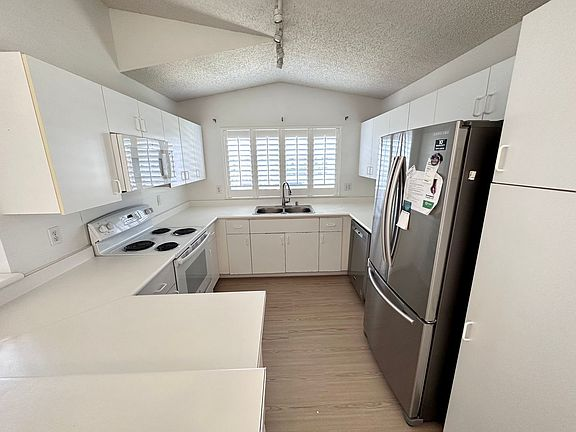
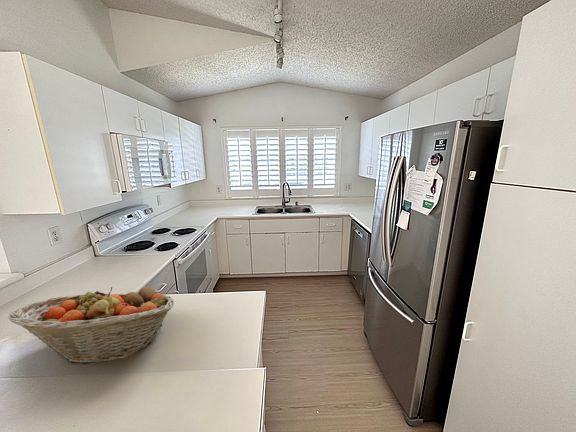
+ fruit basket (103, 315)
